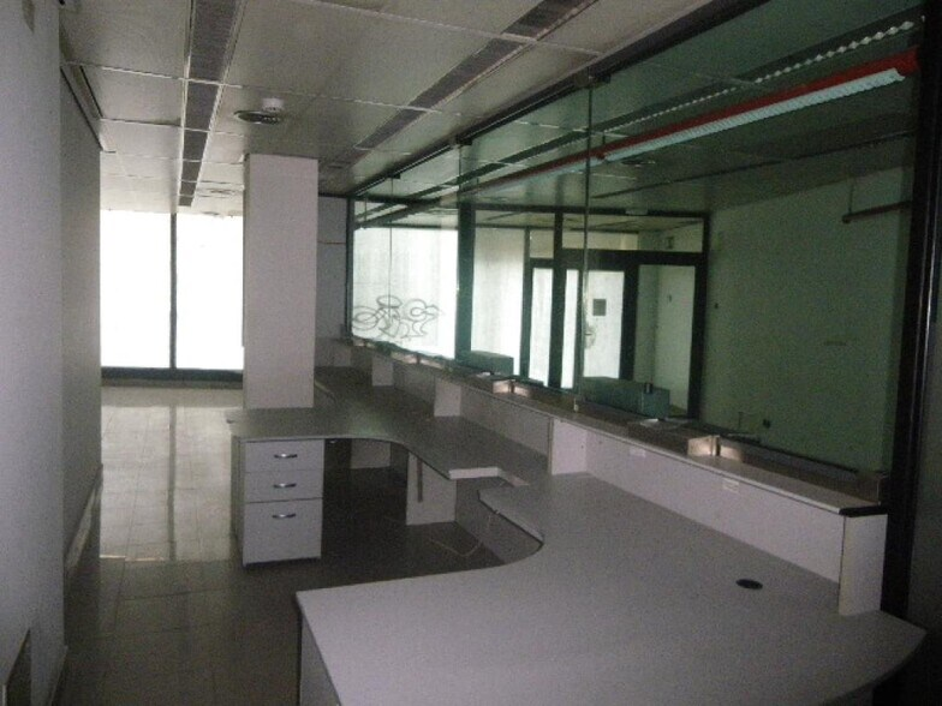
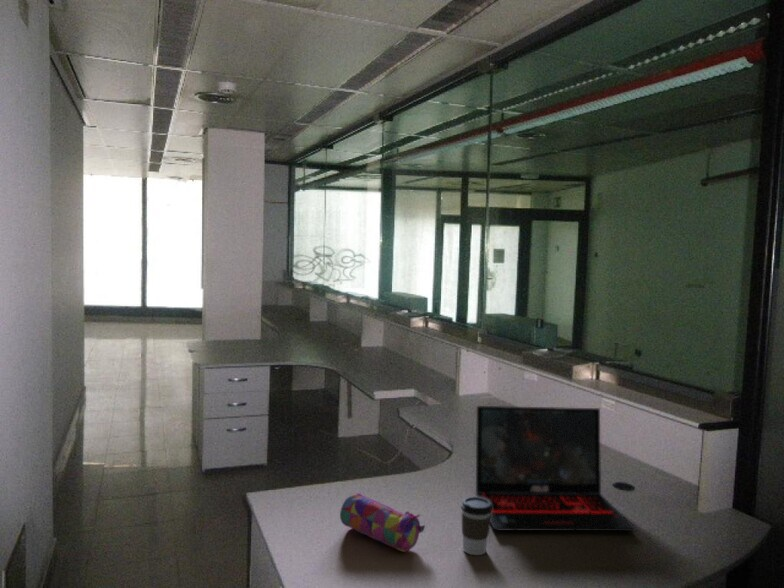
+ pencil case (381, 520)
+ coffee cup (475, 525)
+ laptop (551, 465)
